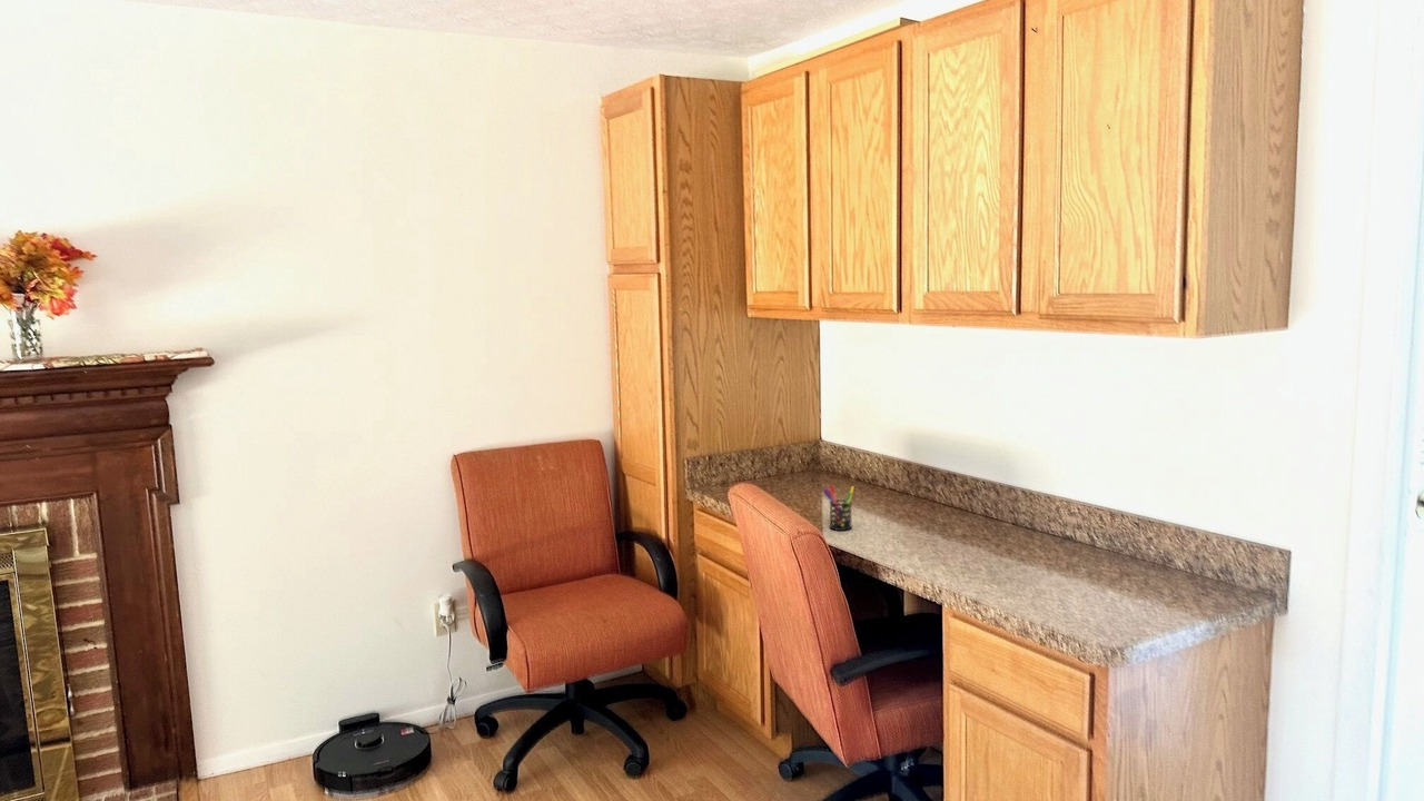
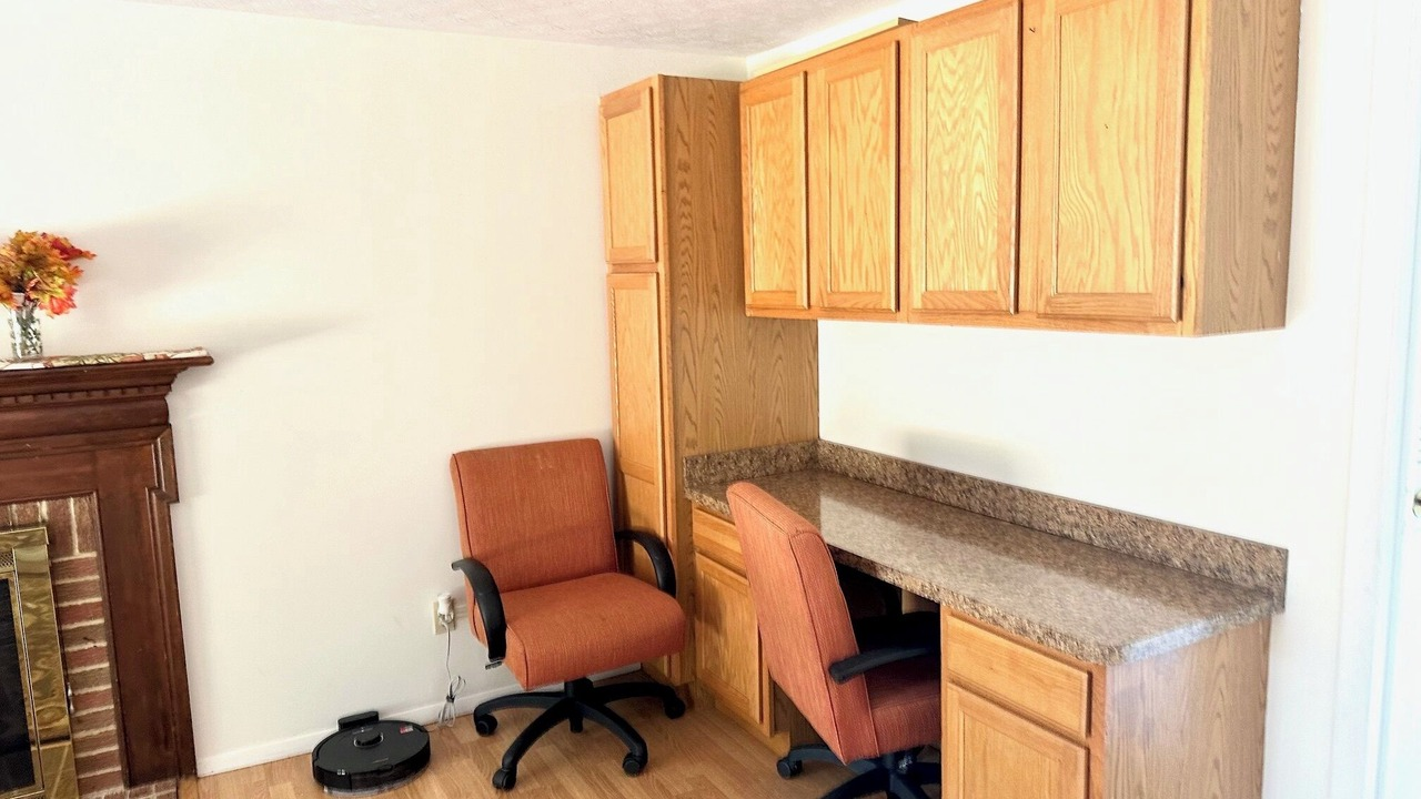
- pen holder (841, 505)
